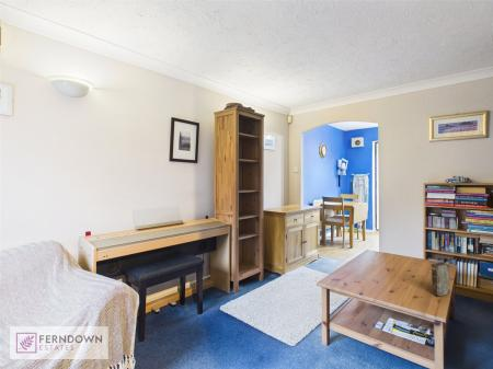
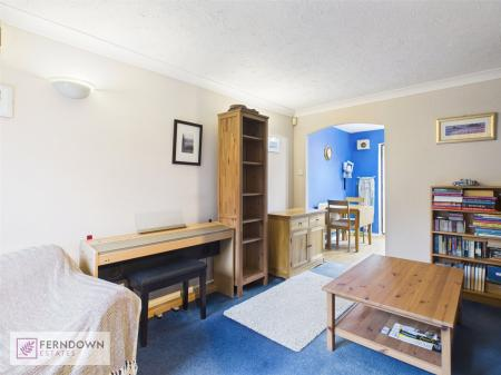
- book (440, 278)
